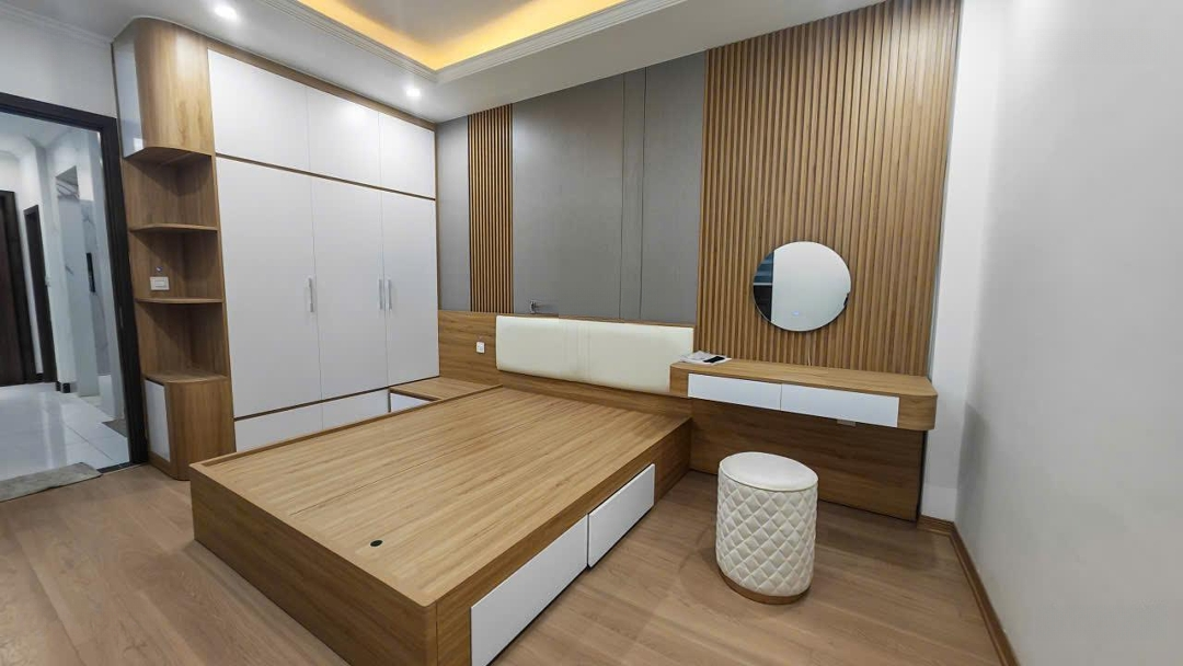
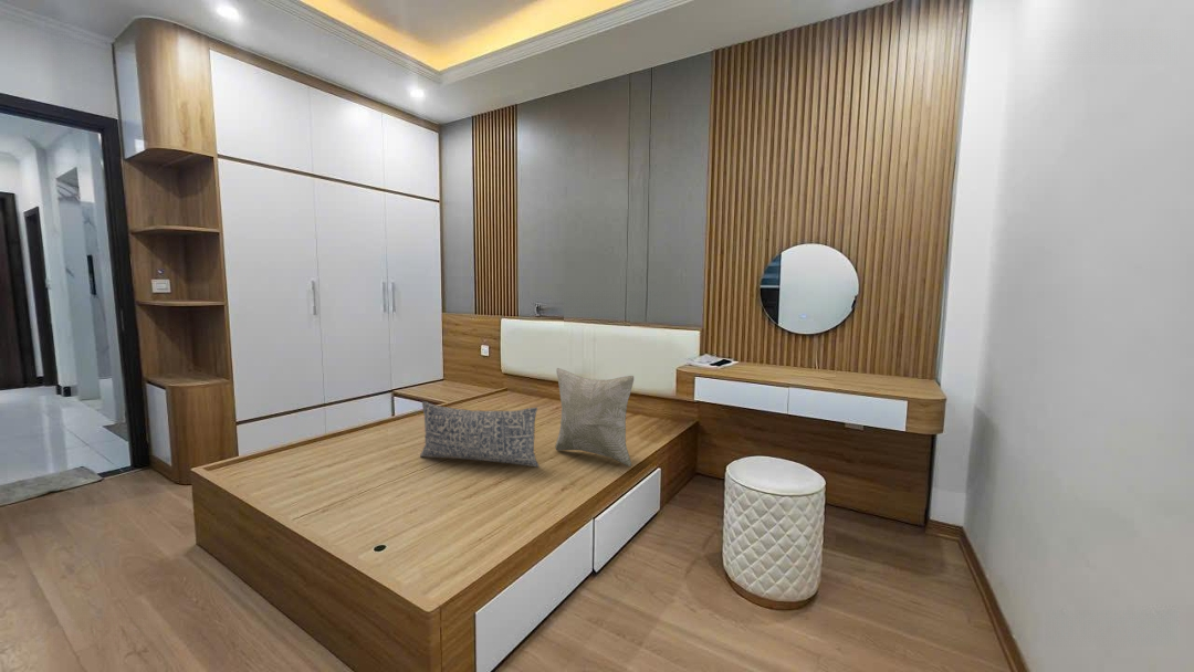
+ decorative pillow (591, 414)
+ pillow (478, 432)
